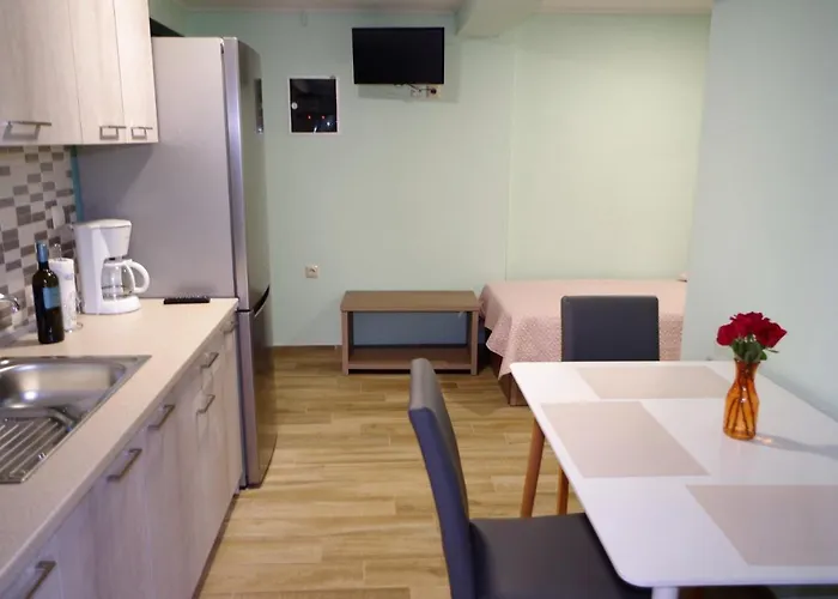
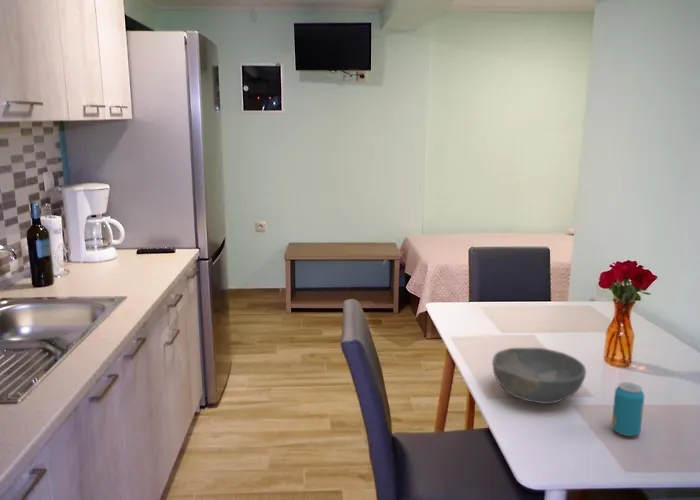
+ beverage can (627, 409)
+ bowl (537, 378)
